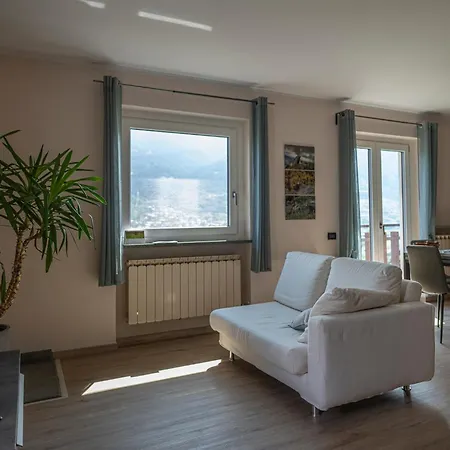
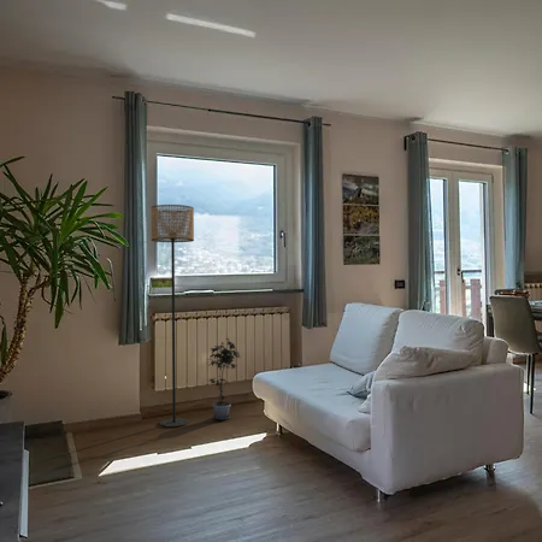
+ potted plant (222, 378)
+ floor lamp (172, 314)
